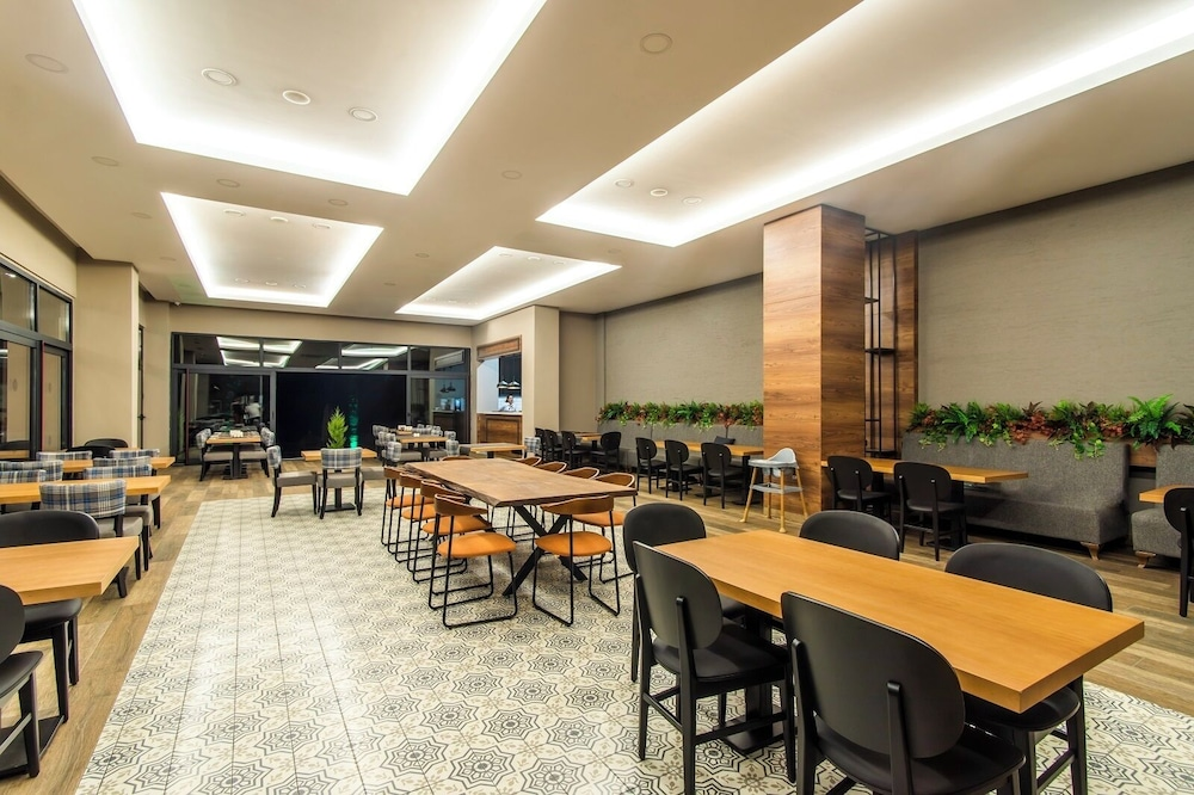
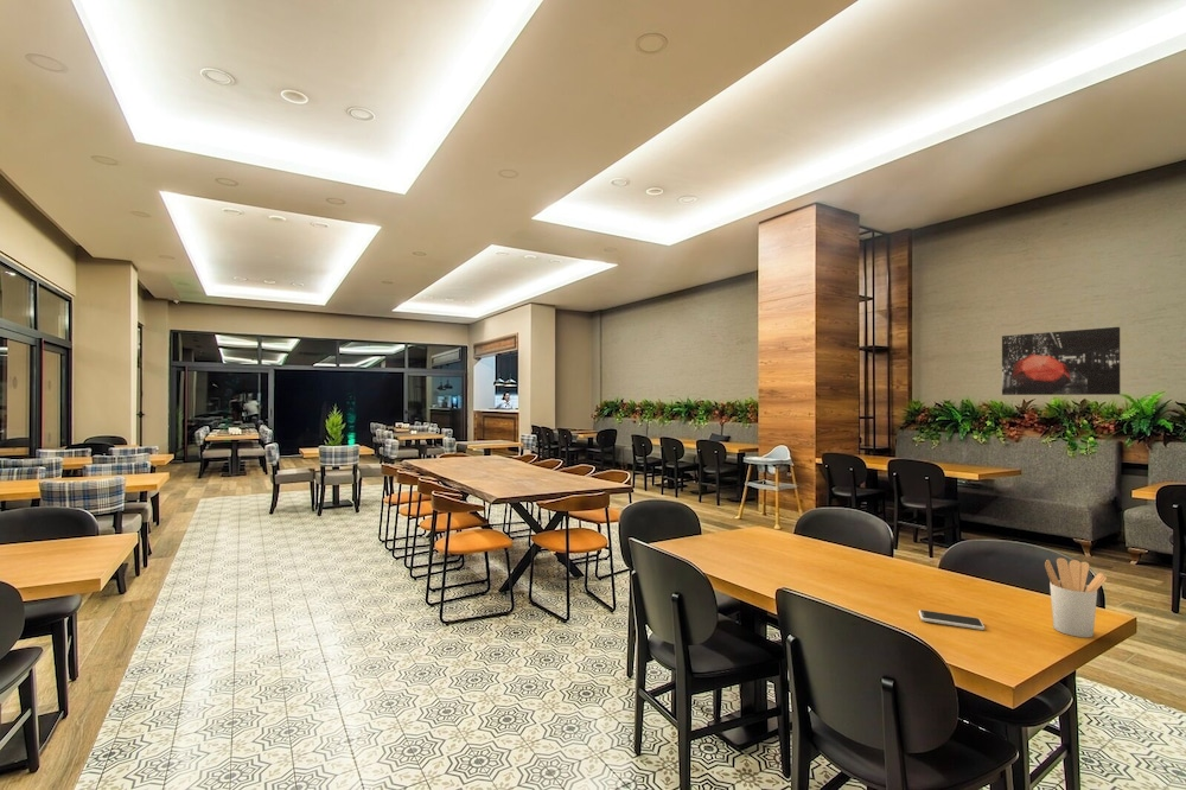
+ smartphone (950, 619)
+ utensil holder (1072, 594)
+ wall art (1057, 363)
